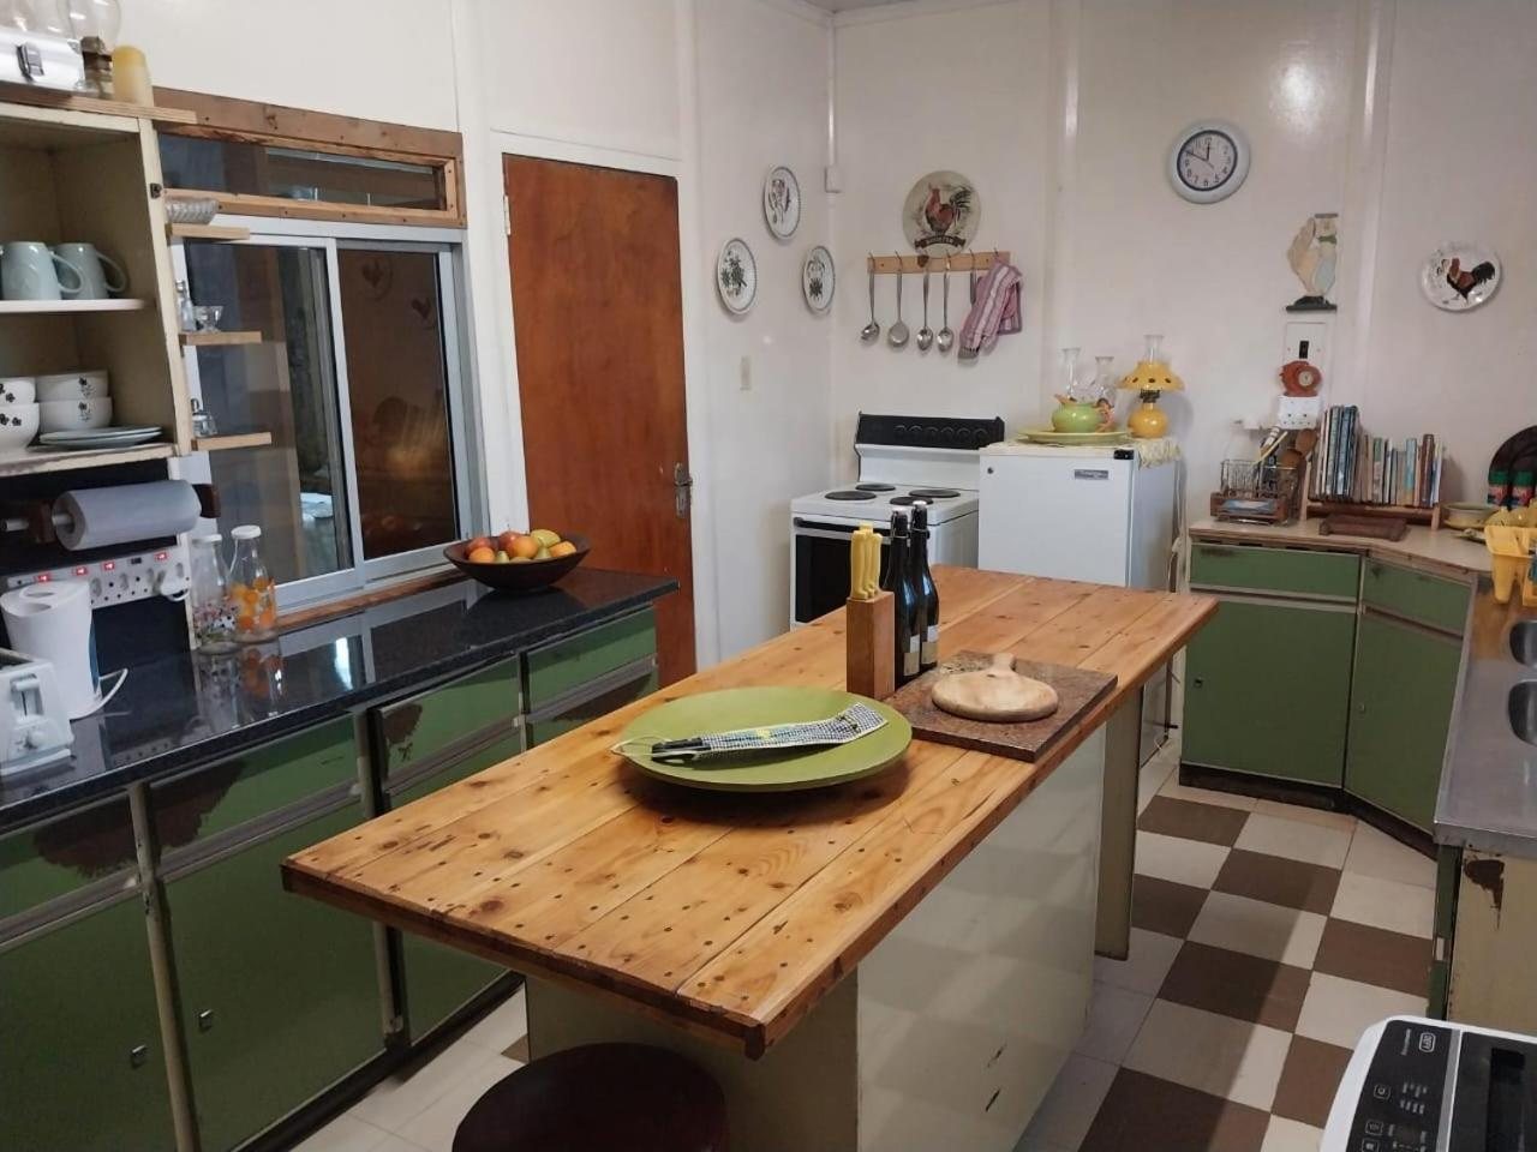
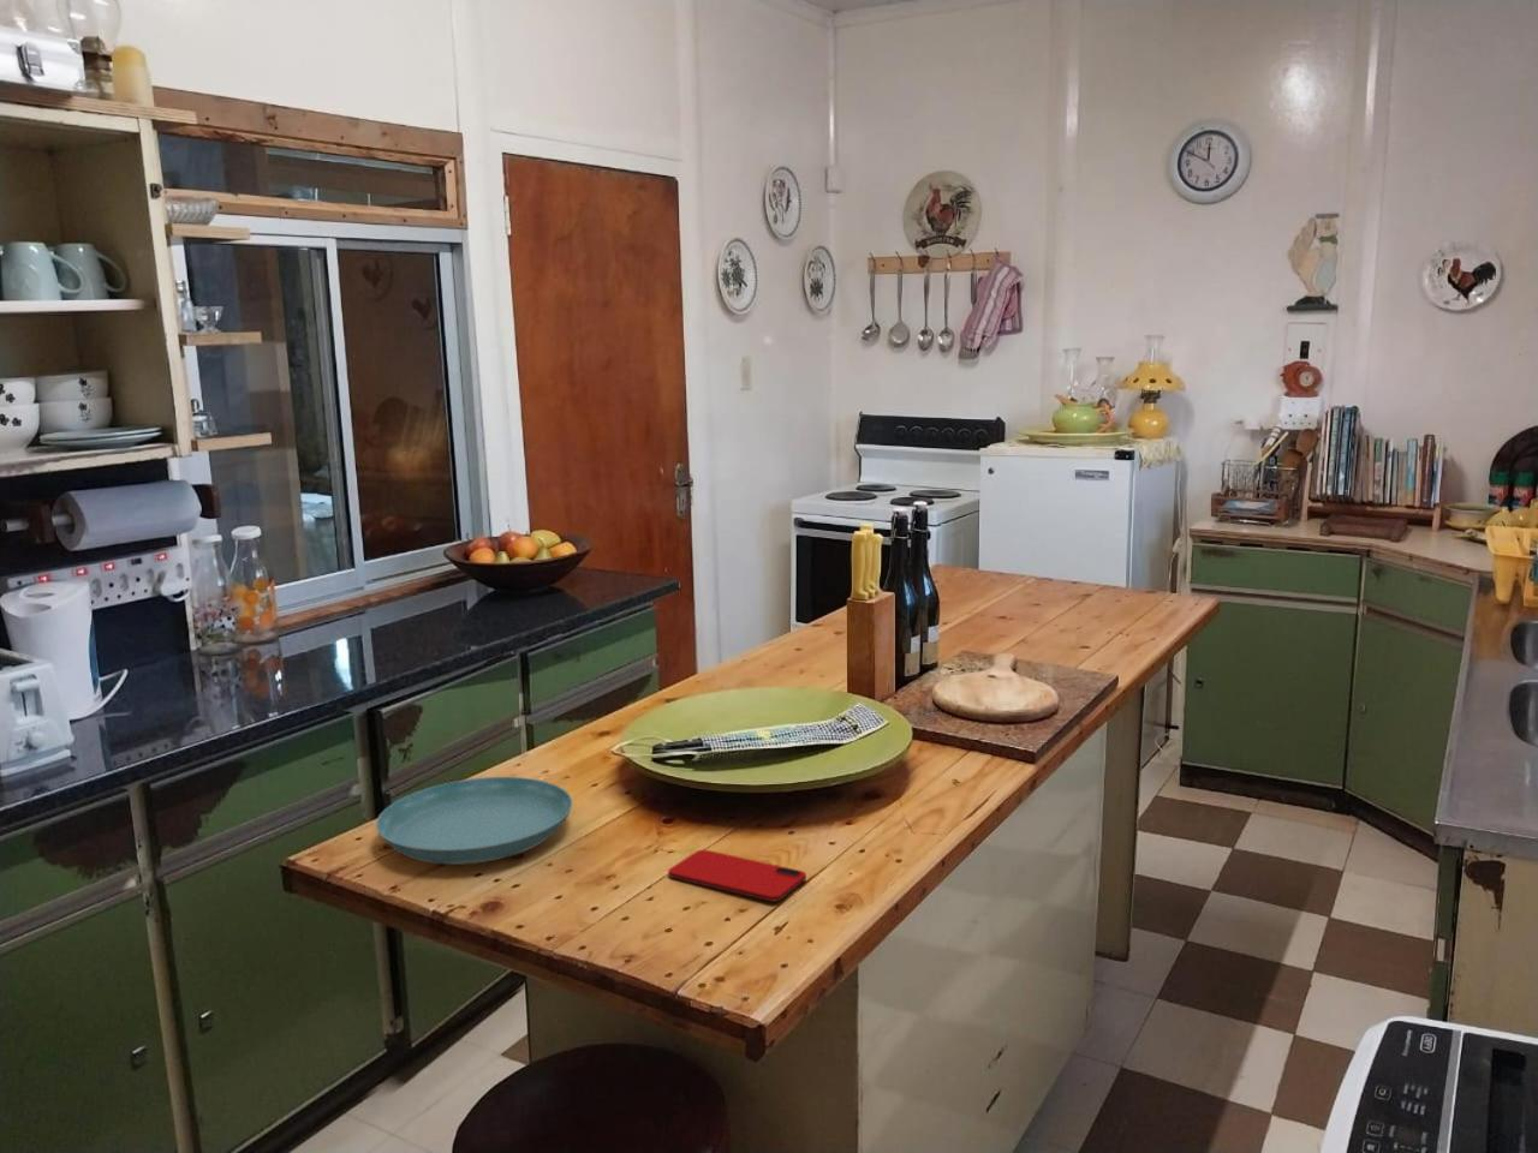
+ saucer (476, 821)
+ smartphone (736, 873)
